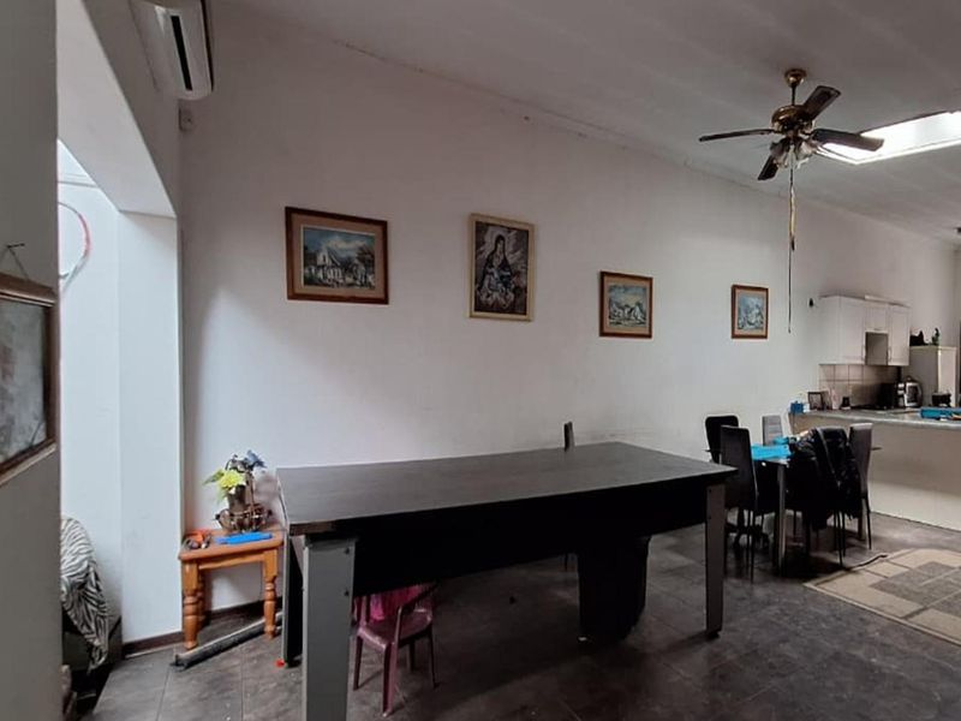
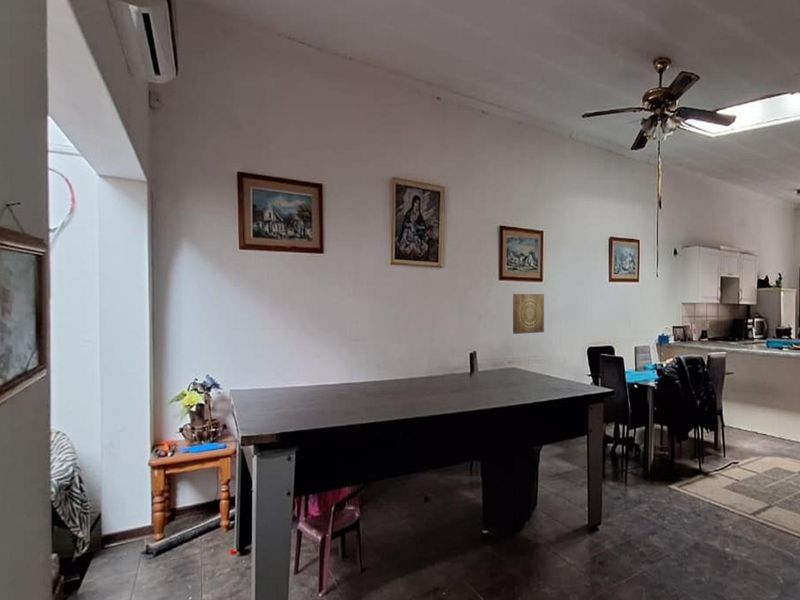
+ wall art (528, 313)
